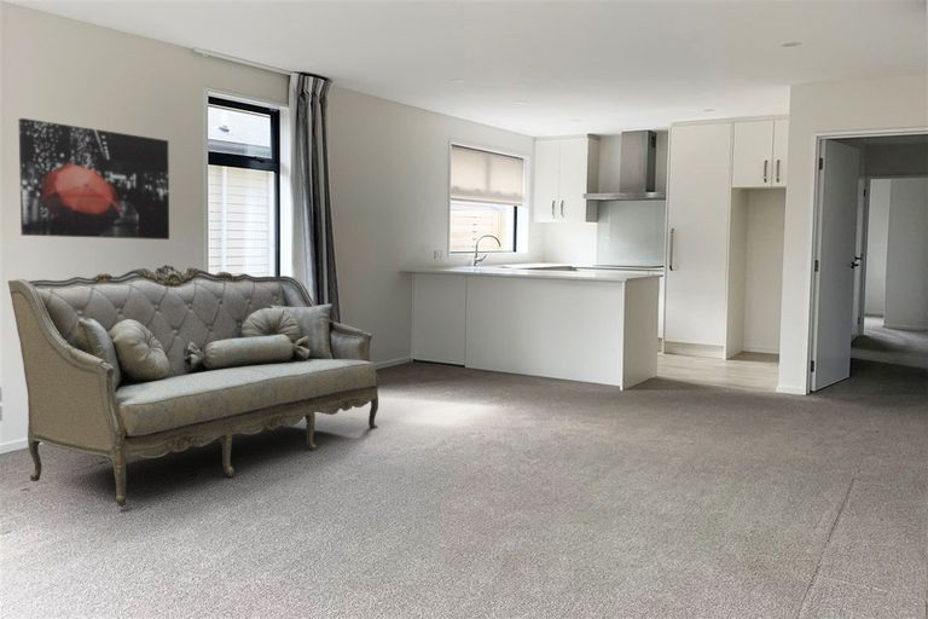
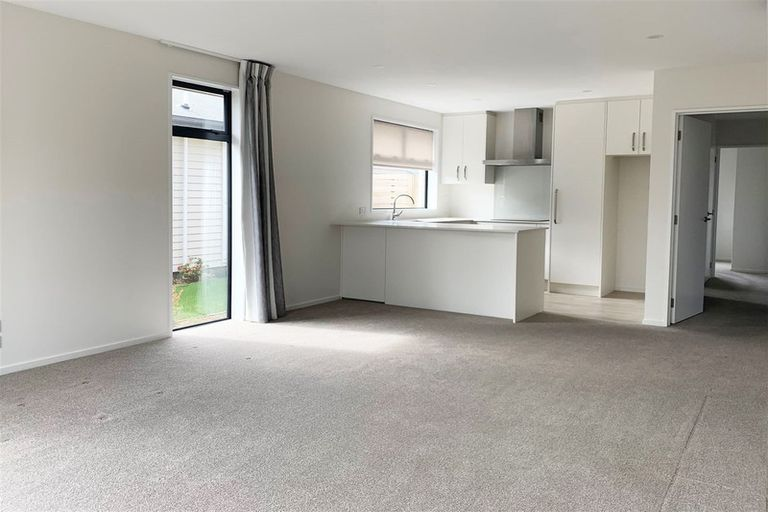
- wall art (100, 184)
- sofa (220, 359)
